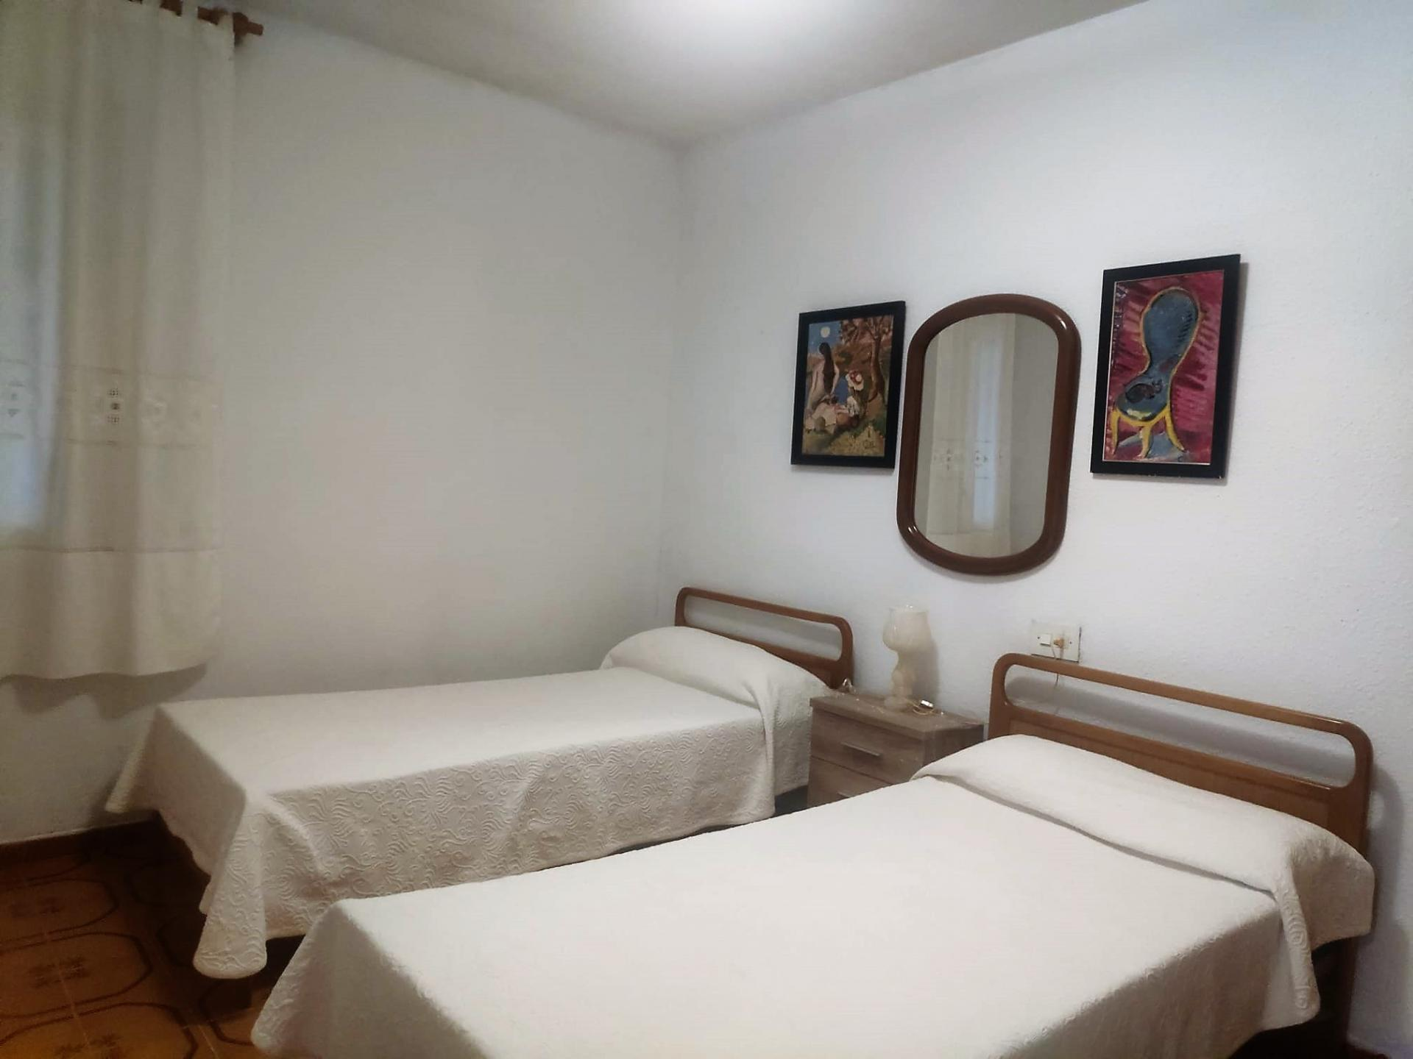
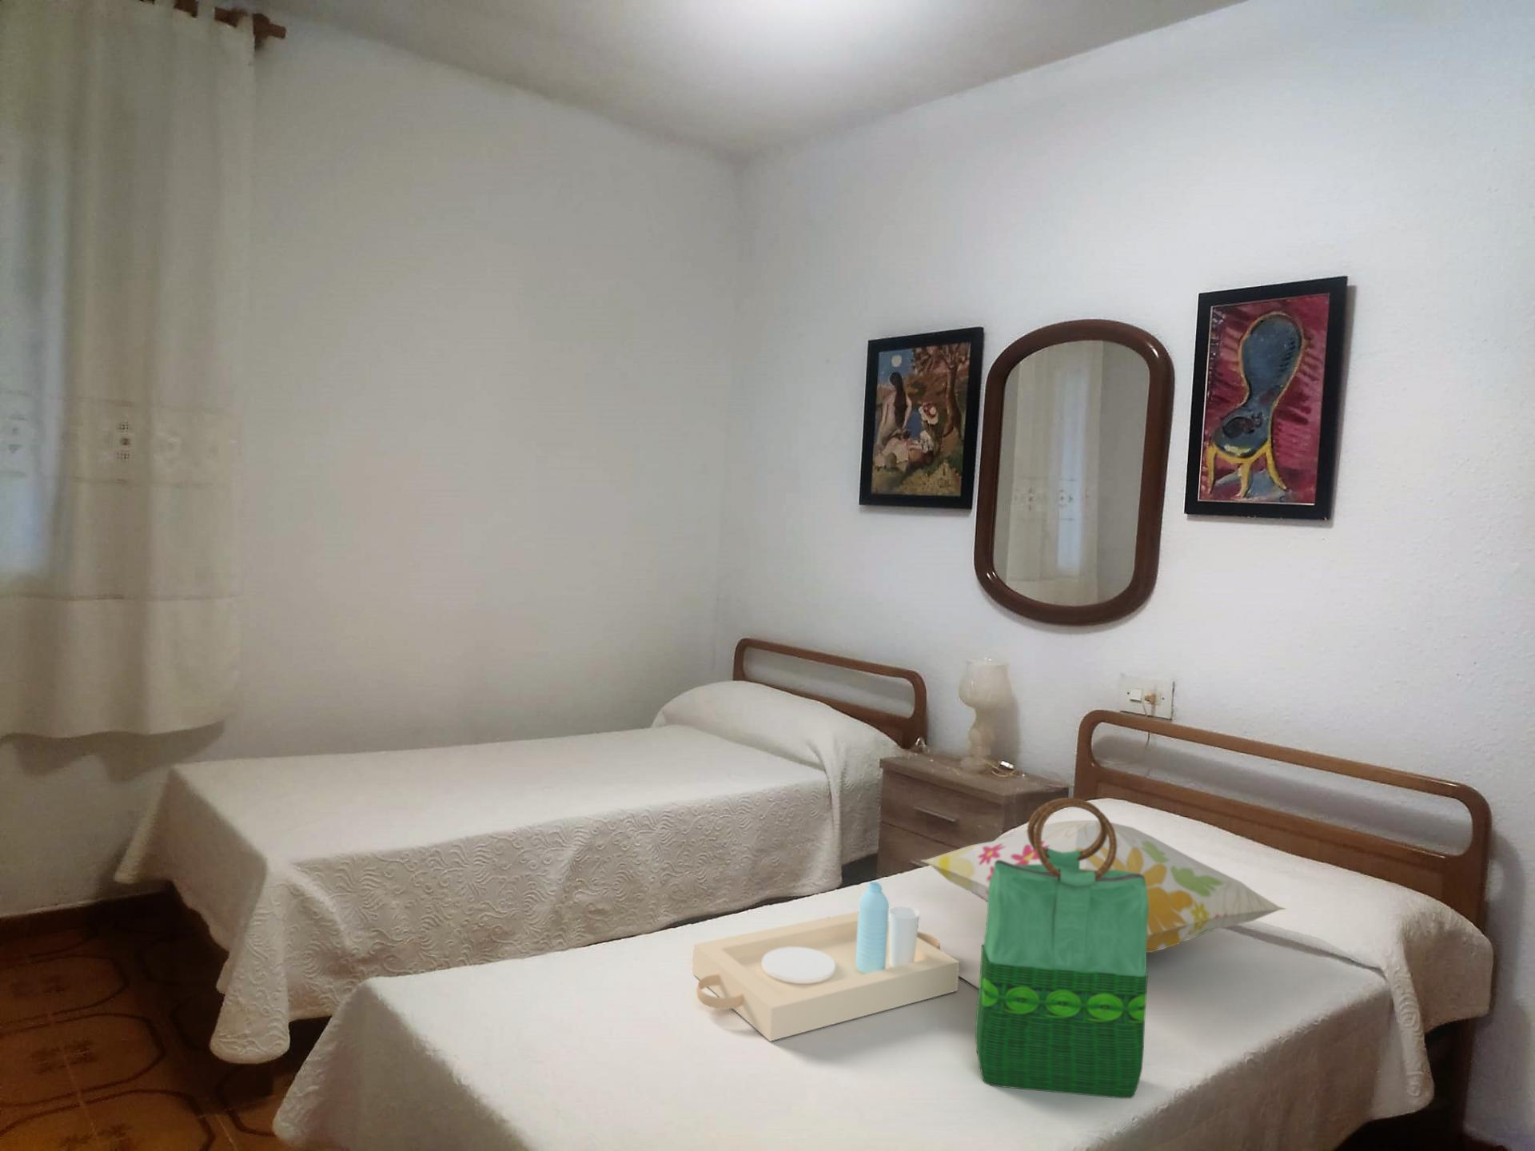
+ decorative pillow (1095, 869)
+ tote bag (1064, 939)
+ serving tray (827, 930)
